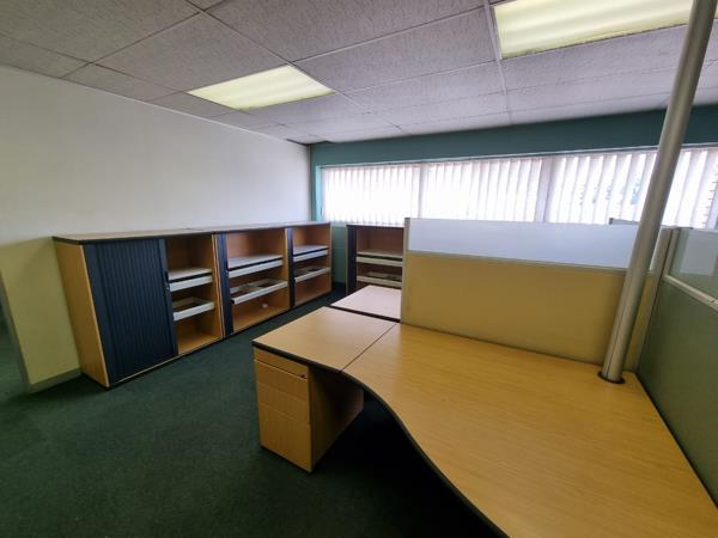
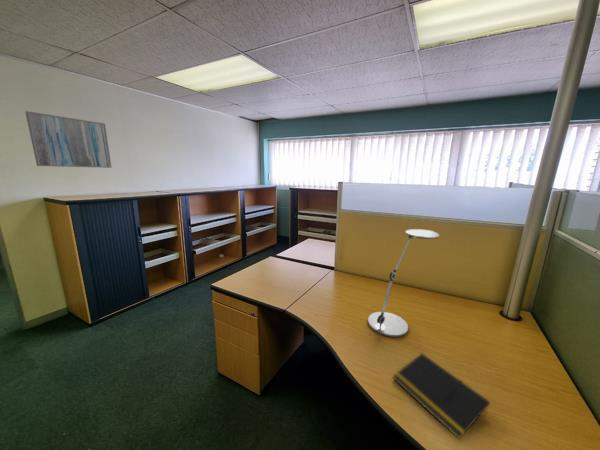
+ wall art (73, 143)
+ desk lamp (395, 275)
+ notepad (437, 389)
